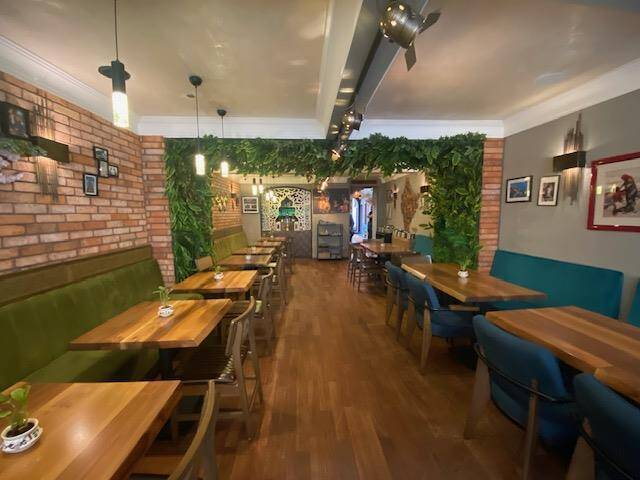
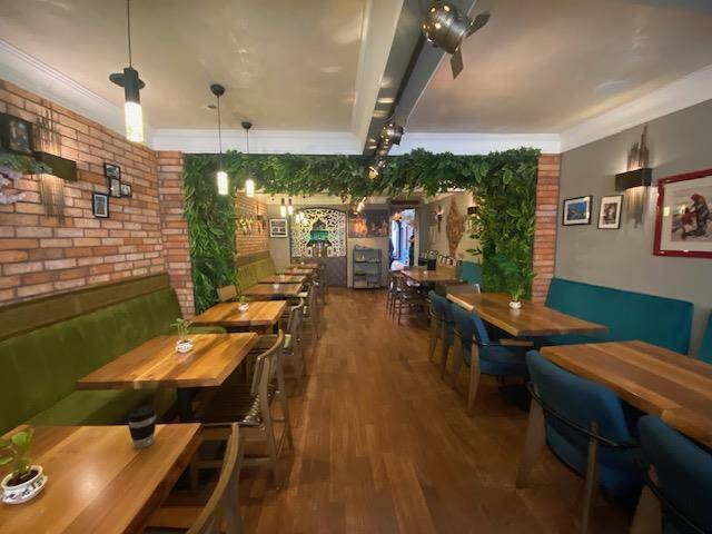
+ coffee cup (142, 426)
